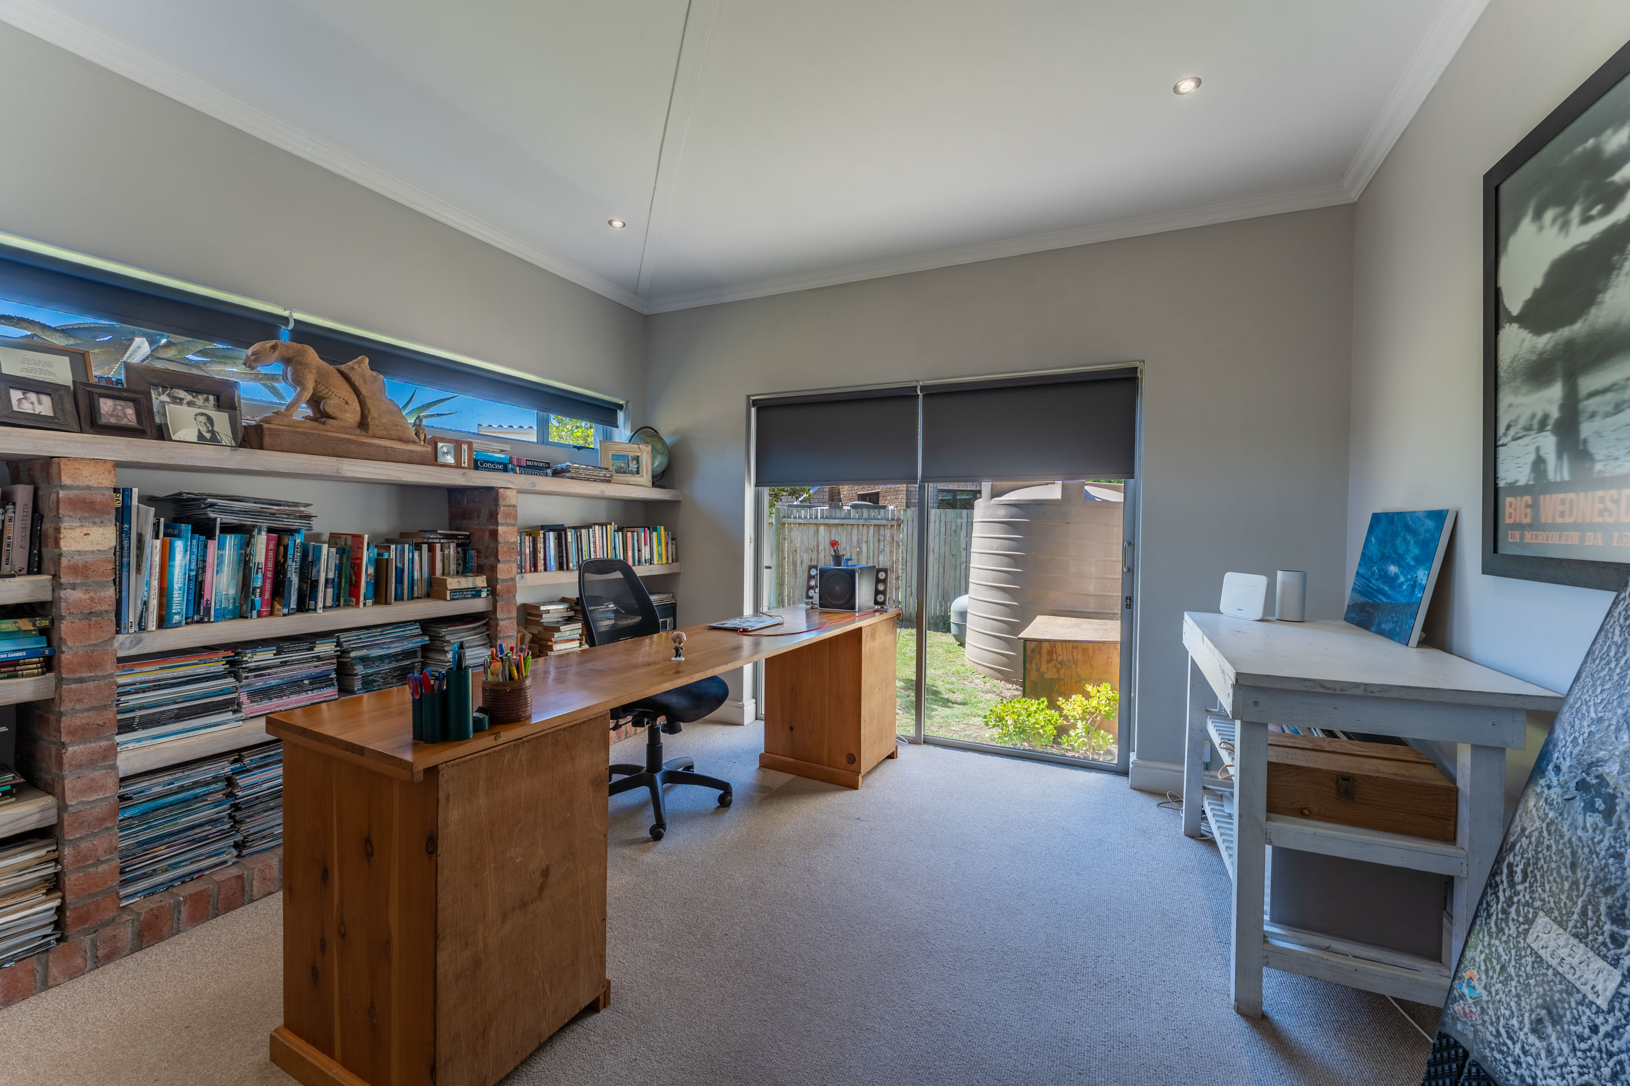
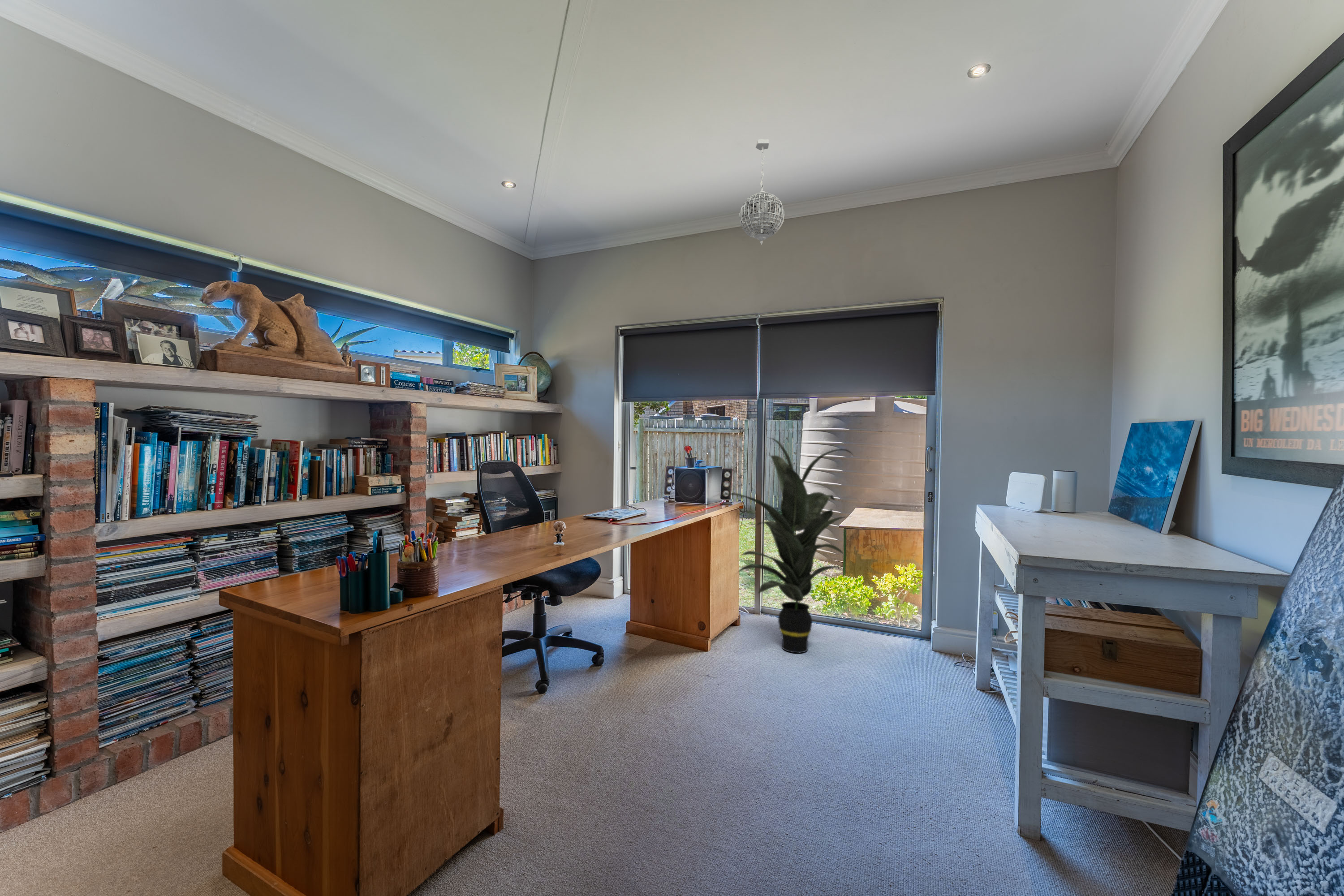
+ indoor plant (789, 541)
+ pendant light (762, 194)
